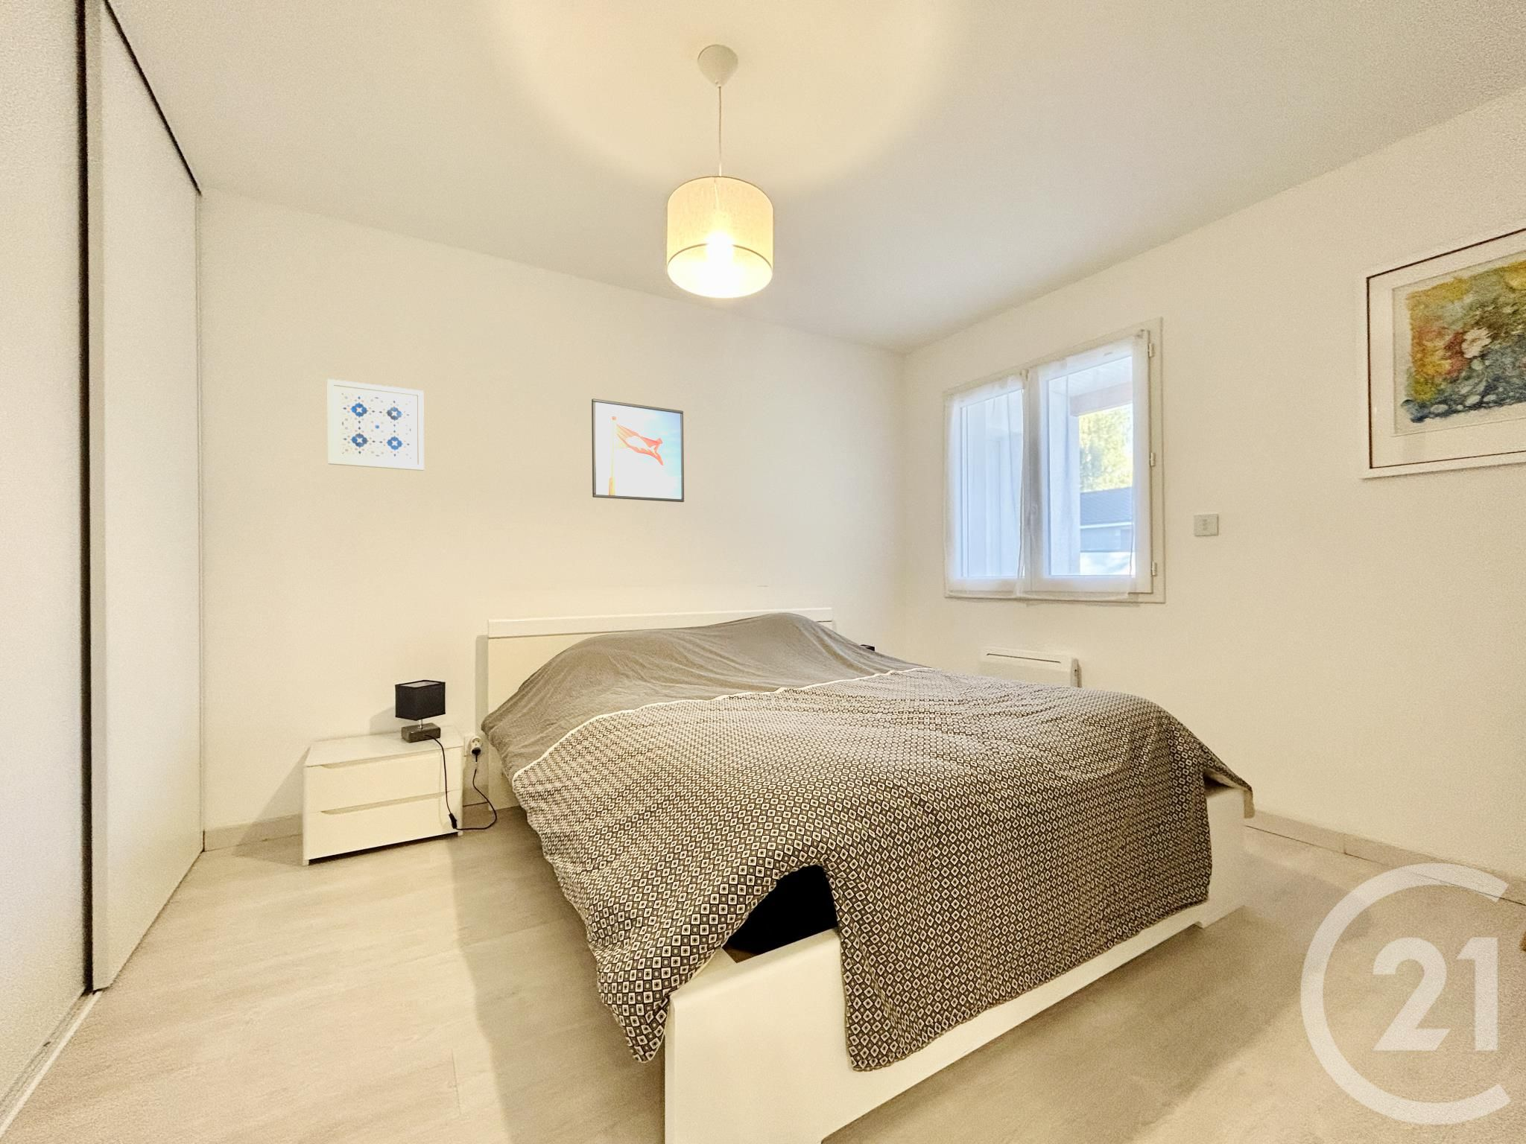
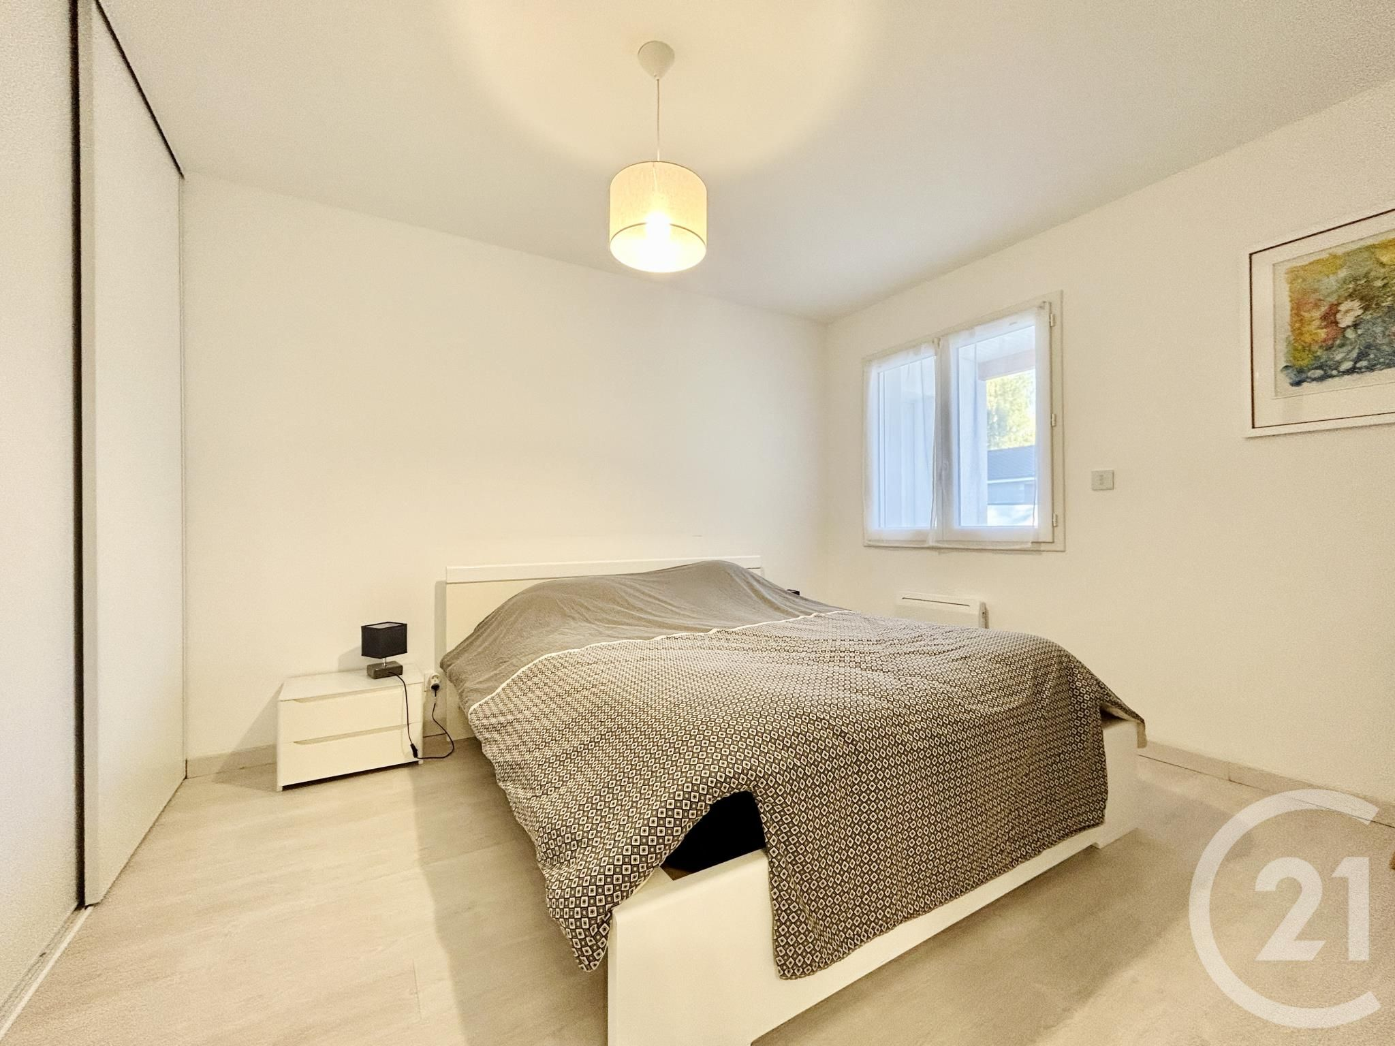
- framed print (639, 452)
- wall art (377, 427)
